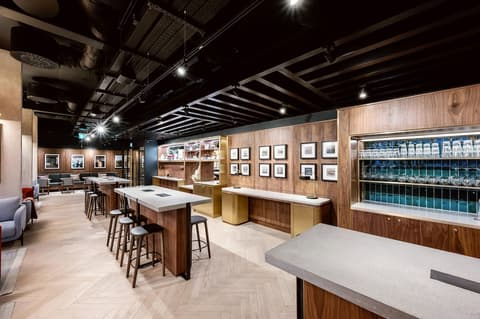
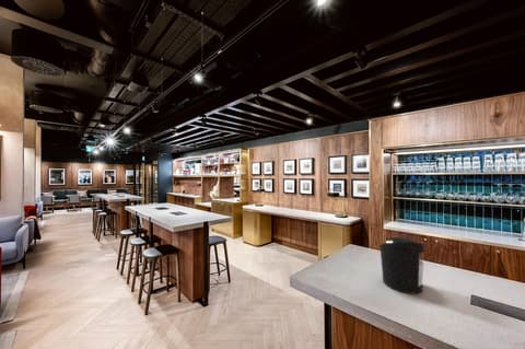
+ coffee maker (400, 259)
